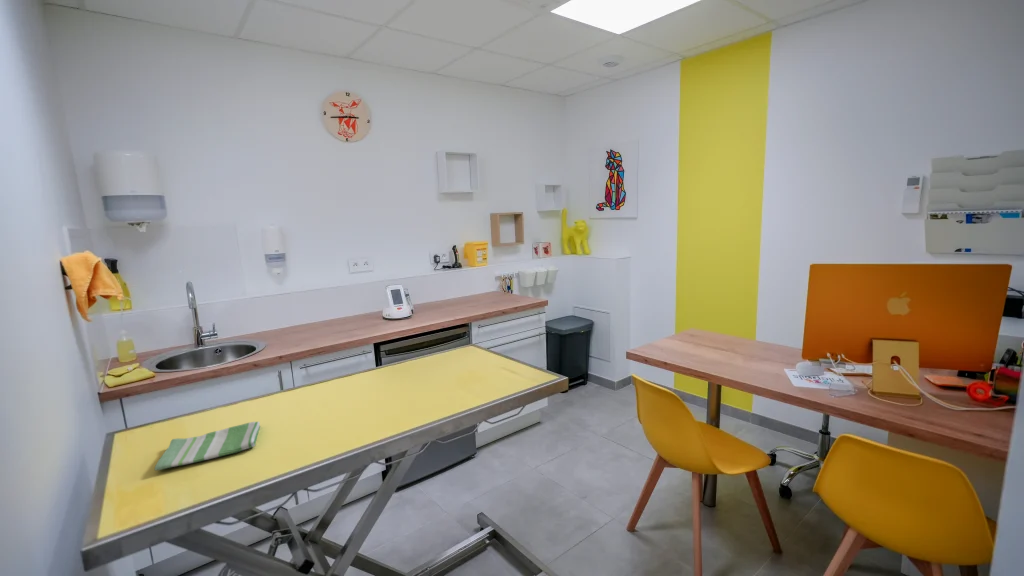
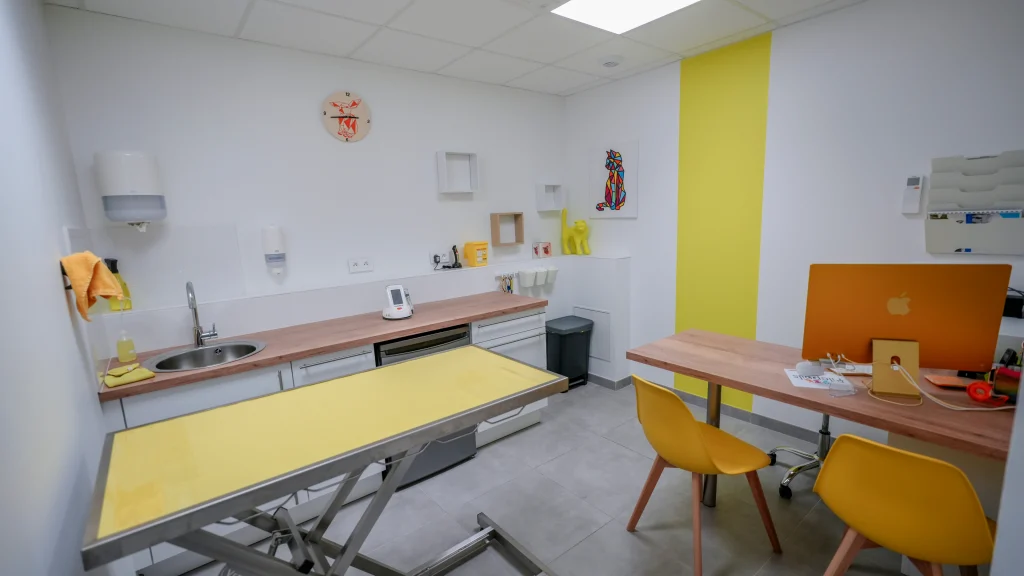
- dish towel (212, 443)
